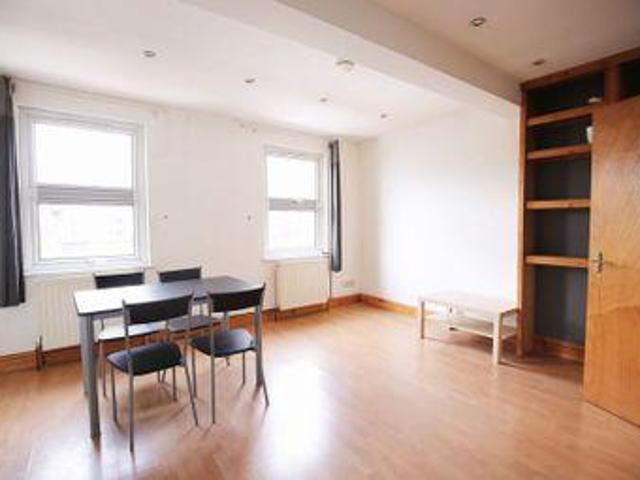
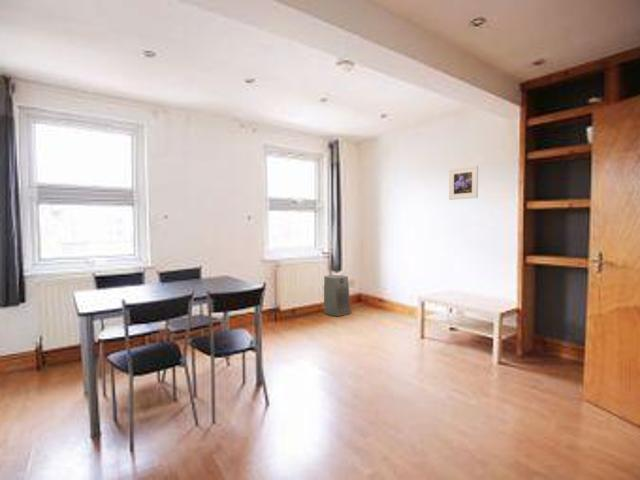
+ fan (335, 294)
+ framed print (463, 183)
